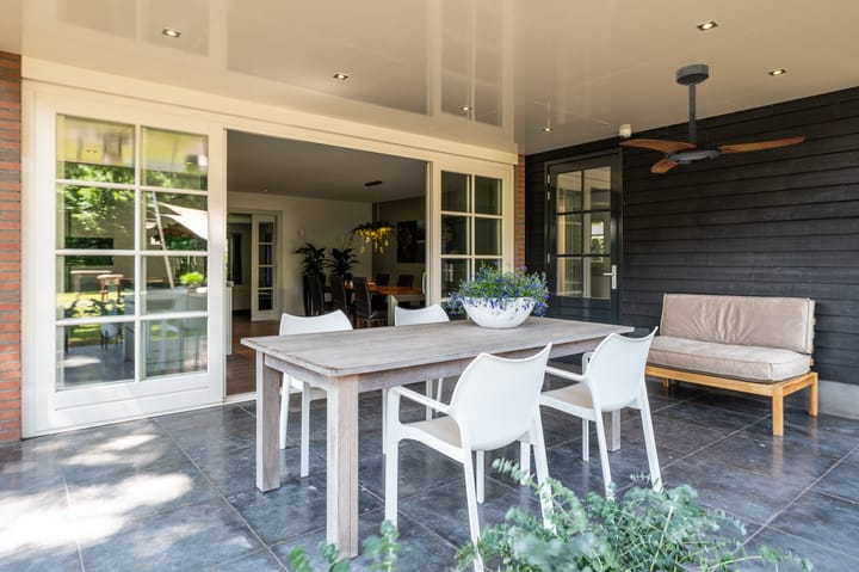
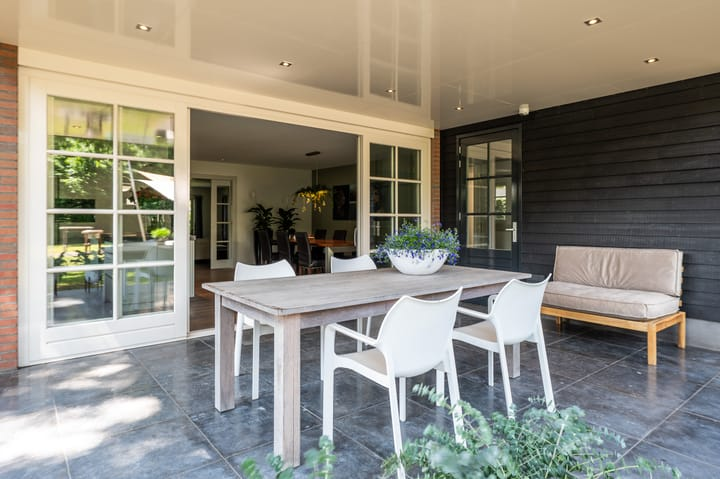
- ceiling fan (694, 113)
